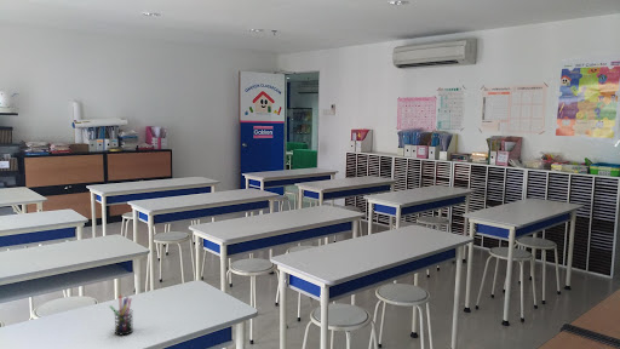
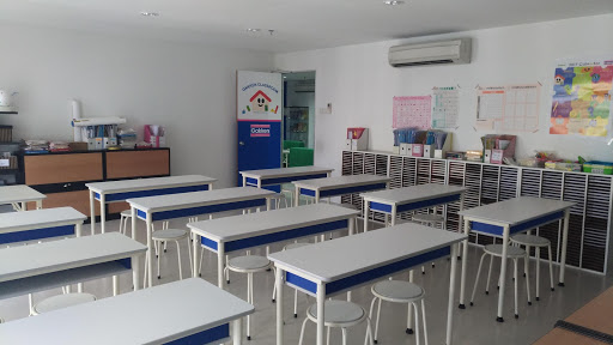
- pen holder (121, 314)
